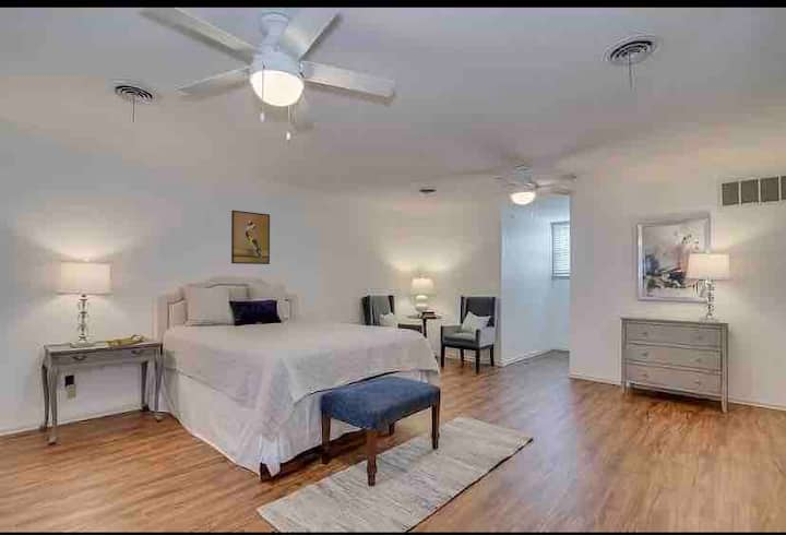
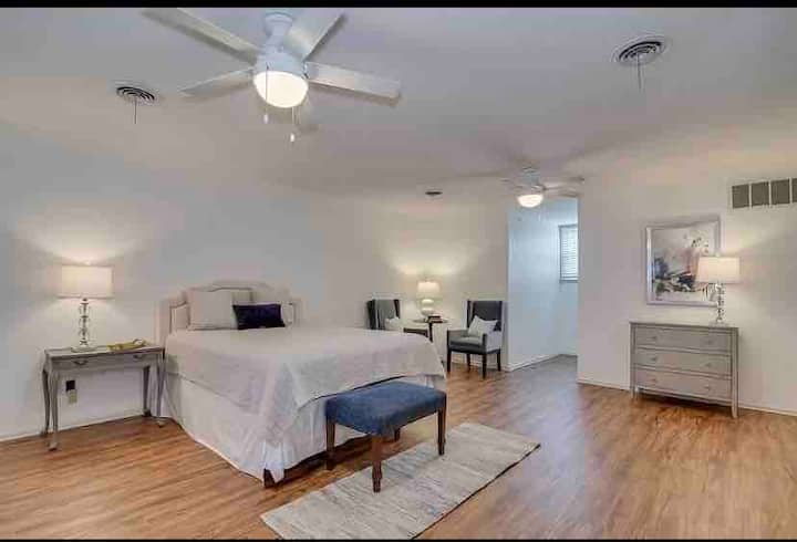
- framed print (251, 238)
